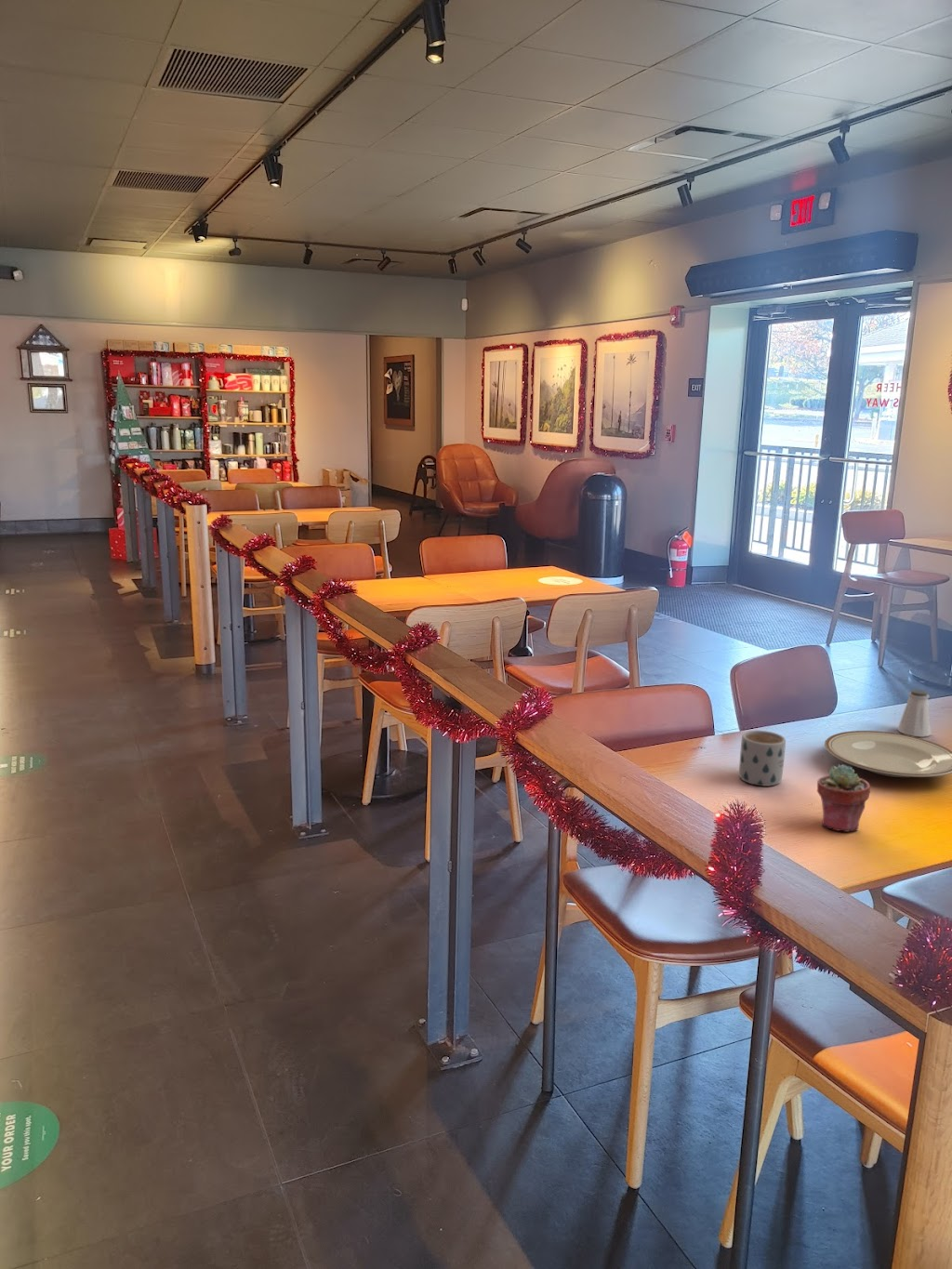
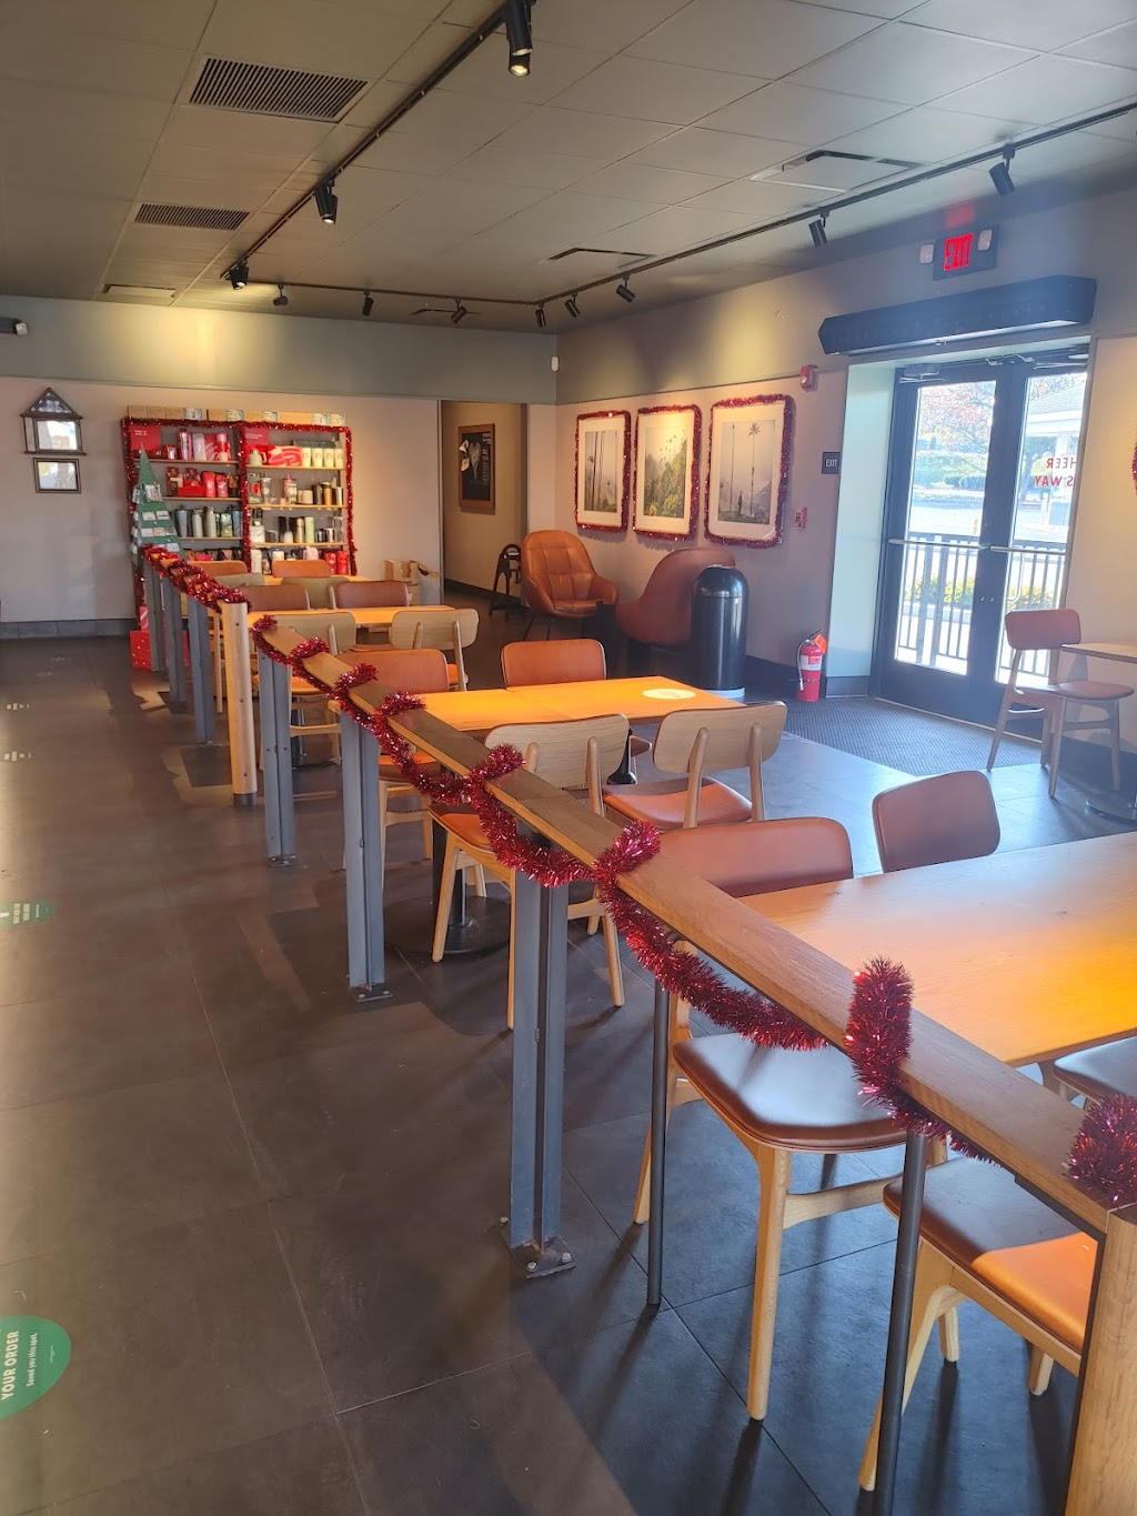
- plate (890, 759)
- mug (762, 755)
- saltshaker (917, 711)
- potted succulent (842, 795)
